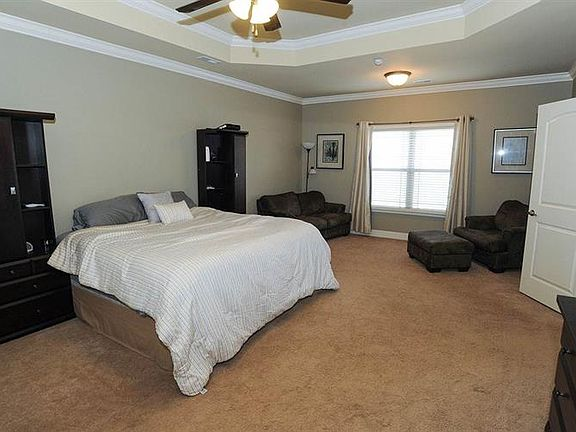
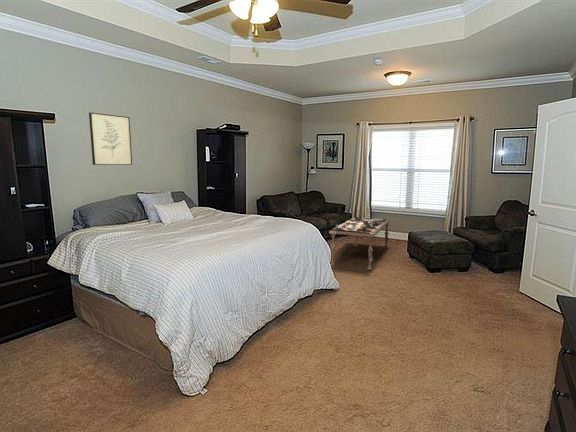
+ coffee table (362, 235)
+ wall art (111, 140)
